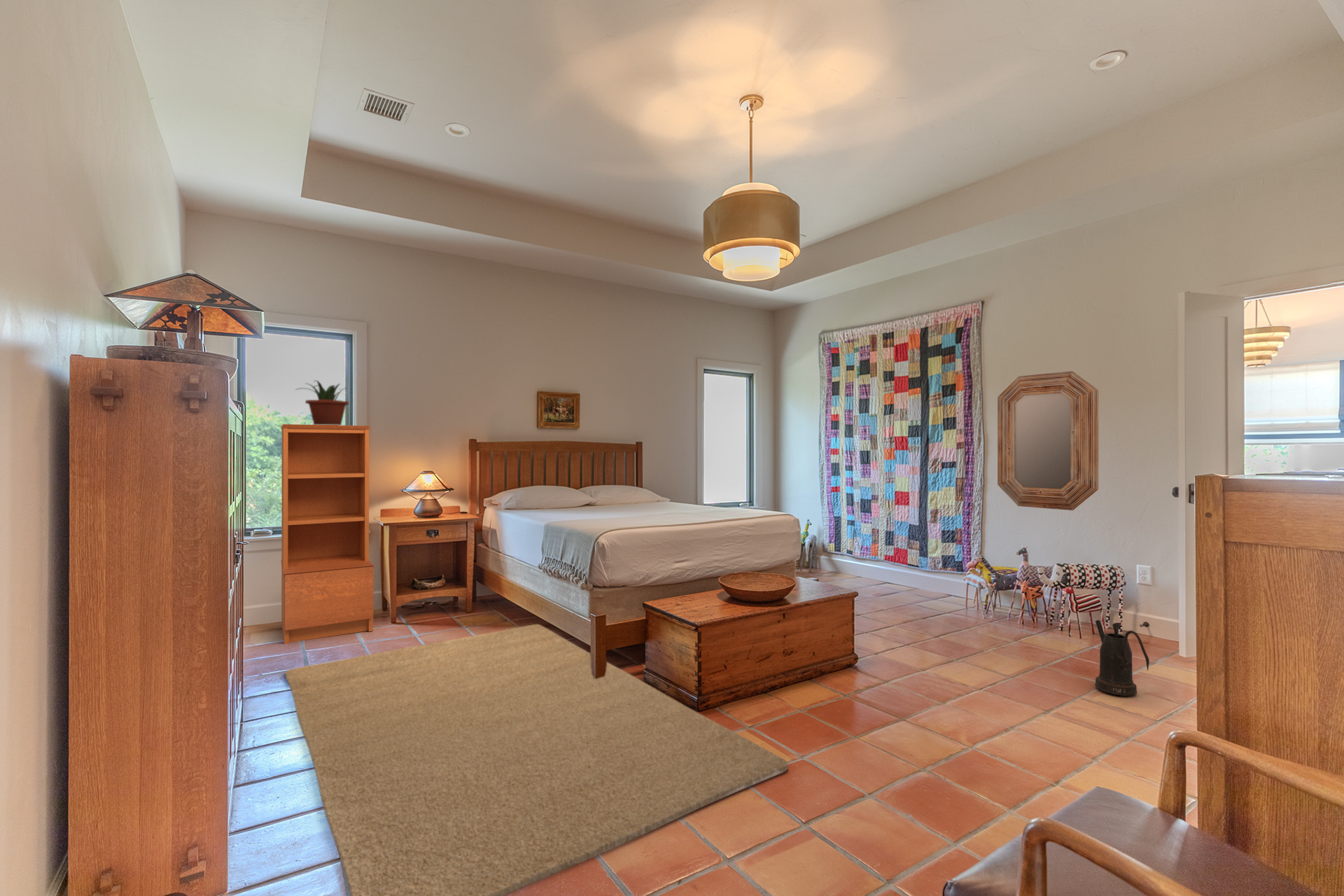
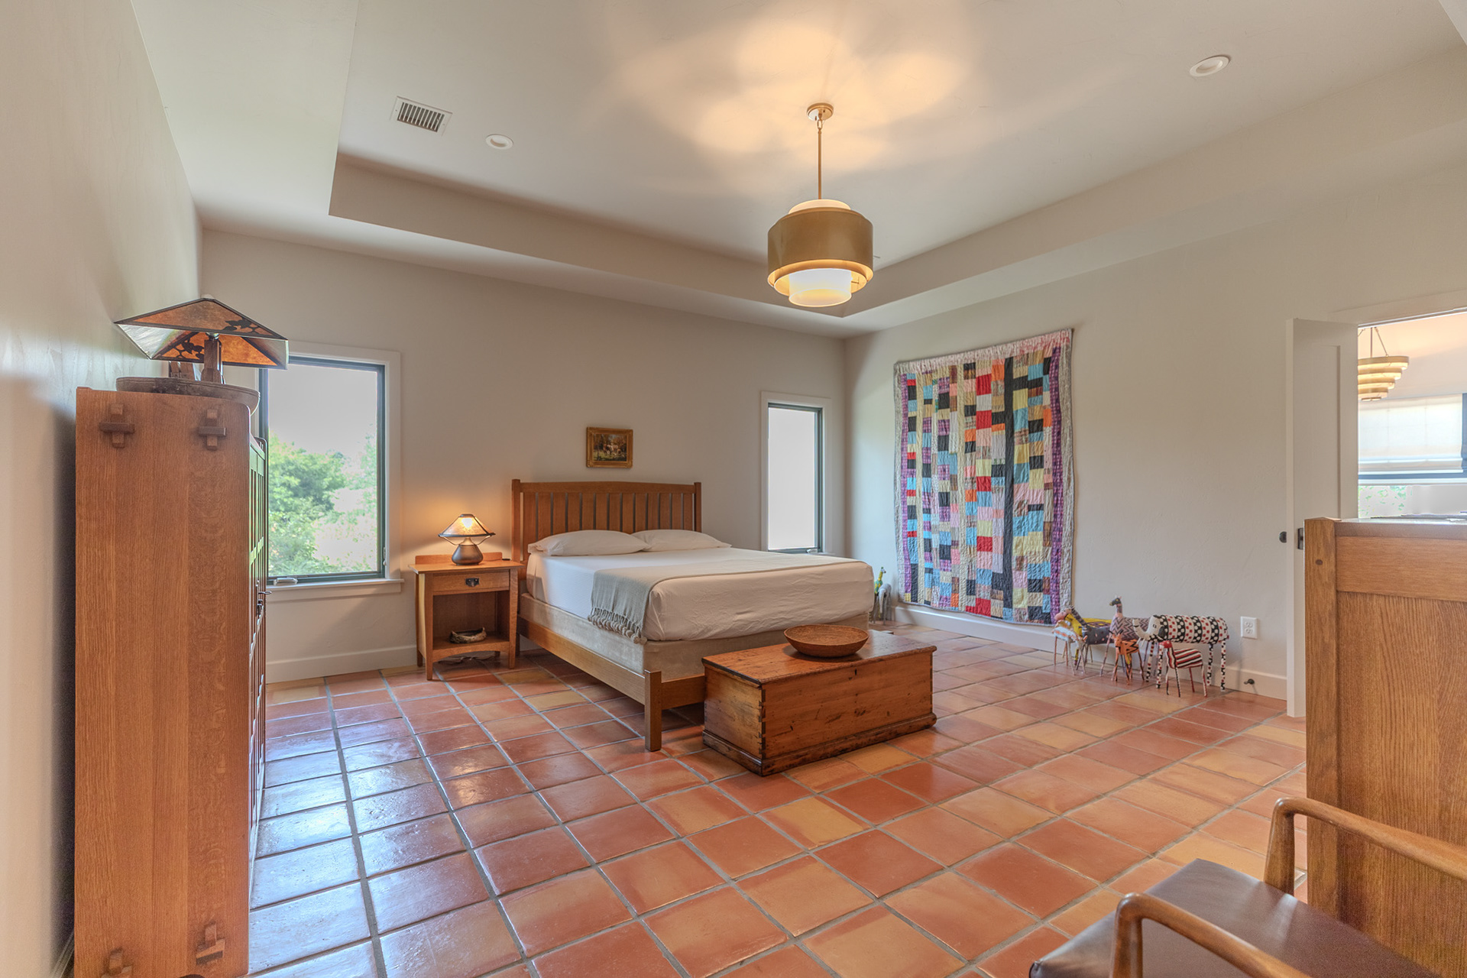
- potted plant (323, 403)
- home mirror (1043, 441)
- rug (493, 710)
- bookshelf (326, 526)
- watering can (1121, 659)
